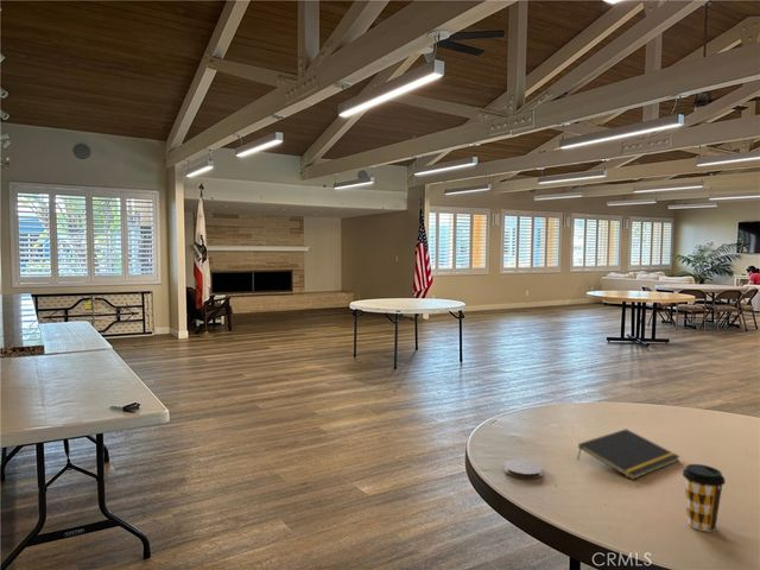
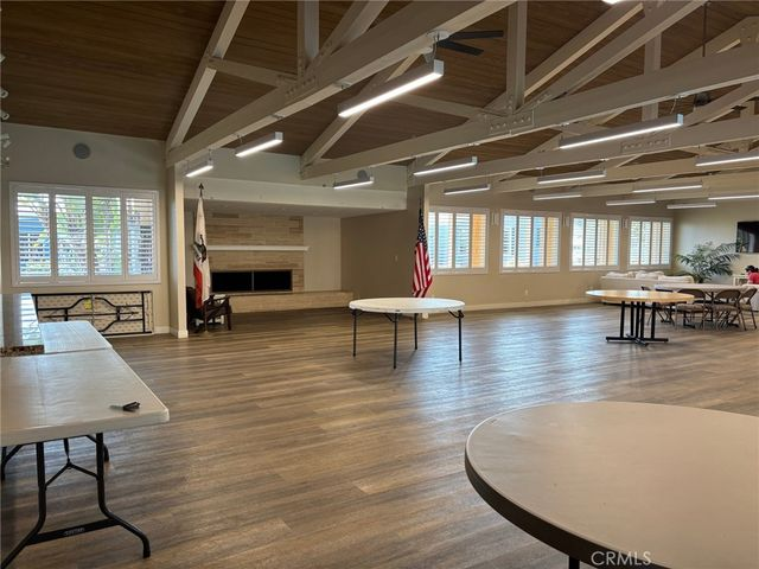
- coffee cup (702, 498)
- notepad (628, 451)
- coaster (522, 468)
